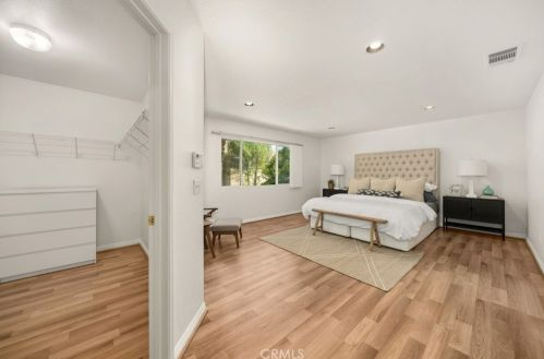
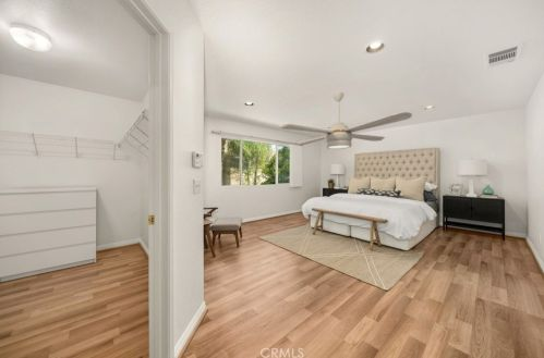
+ ceiling fan (338, 121)
